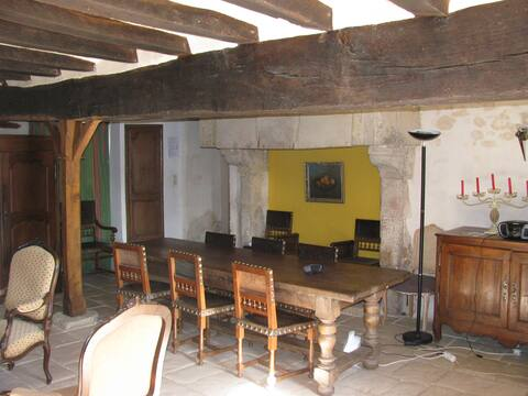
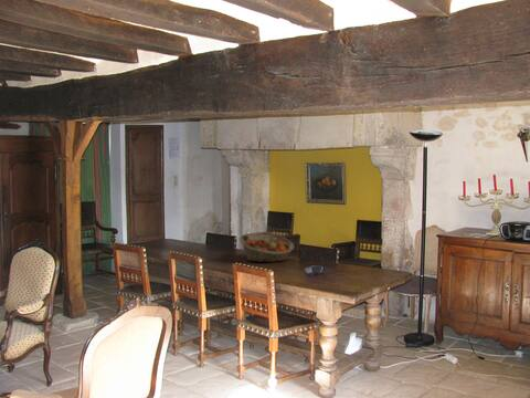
+ fruit basket (266, 247)
